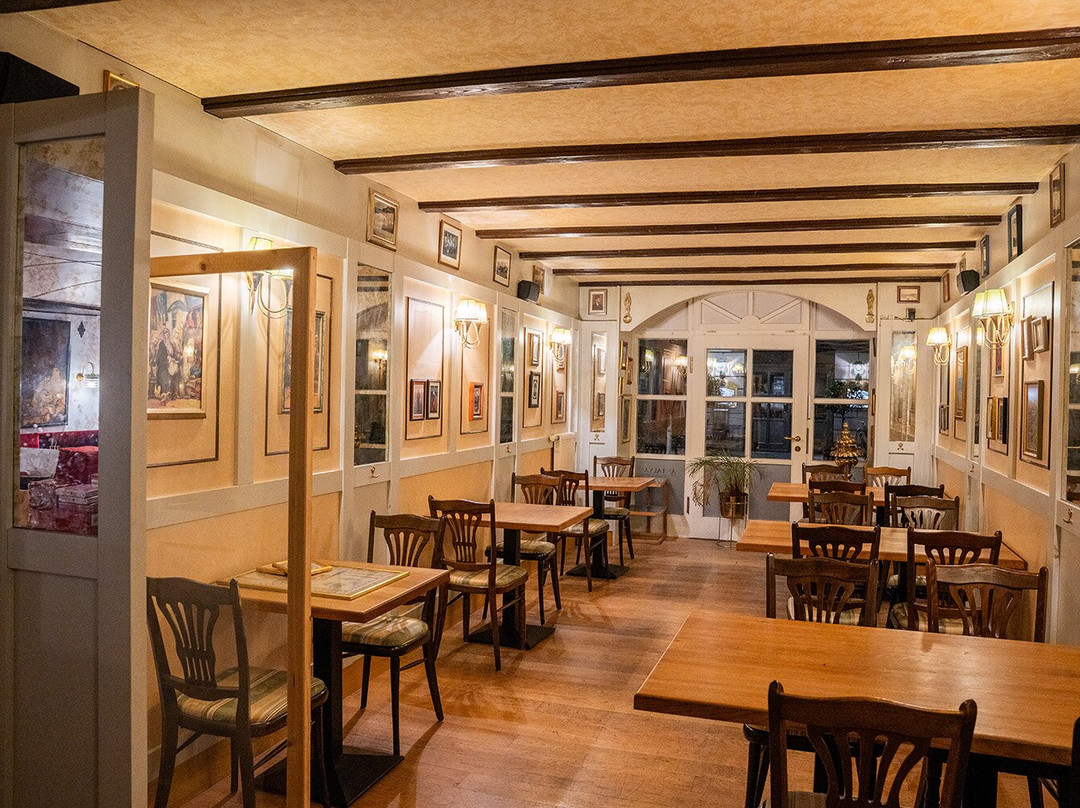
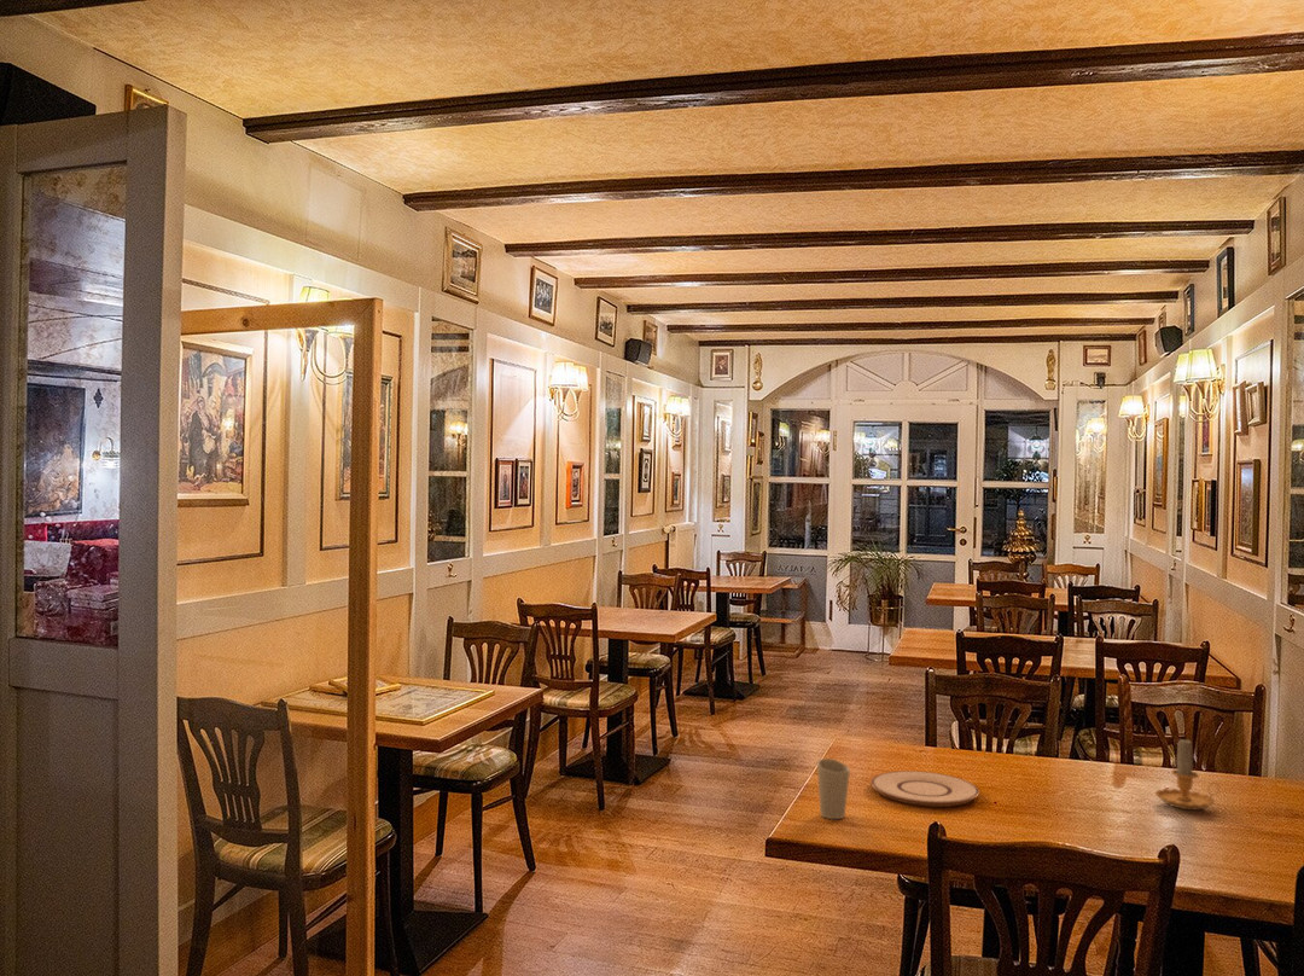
+ candle (1189, 771)
+ plate (924, 788)
+ cup (832, 789)
